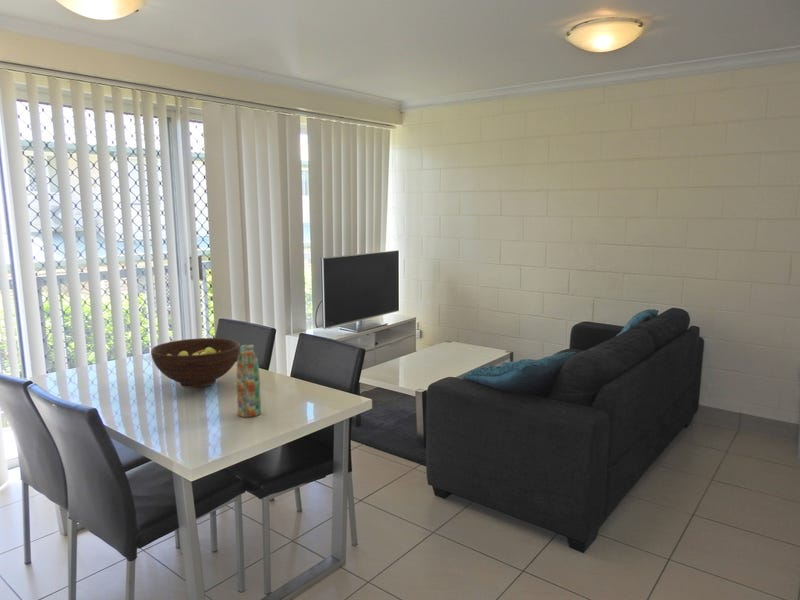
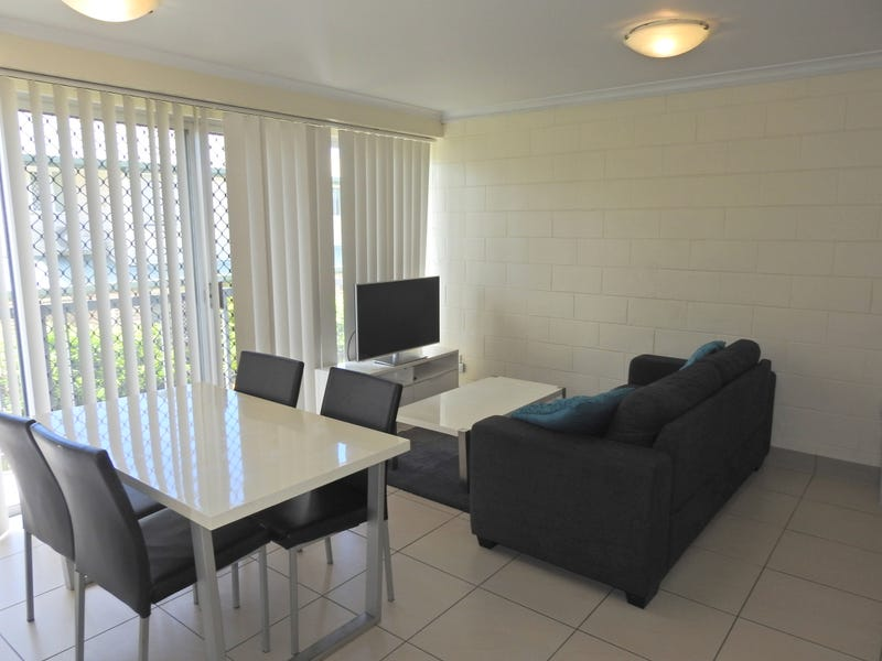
- water bottle (248, 379)
- fruit bowl (197, 365)
